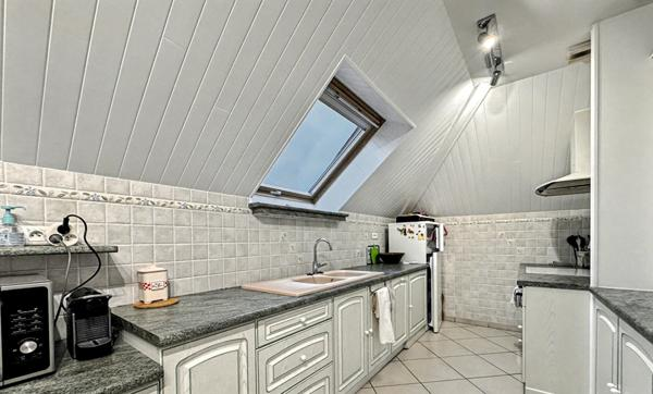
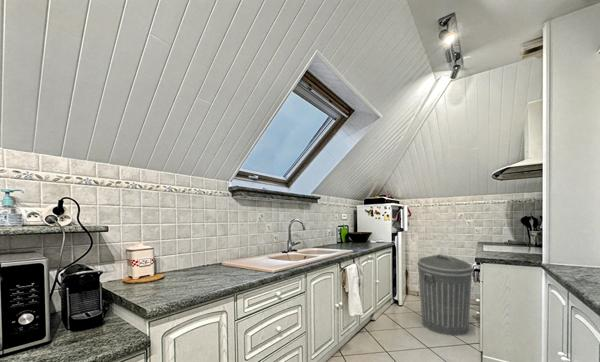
+ trash can (444, 291)
